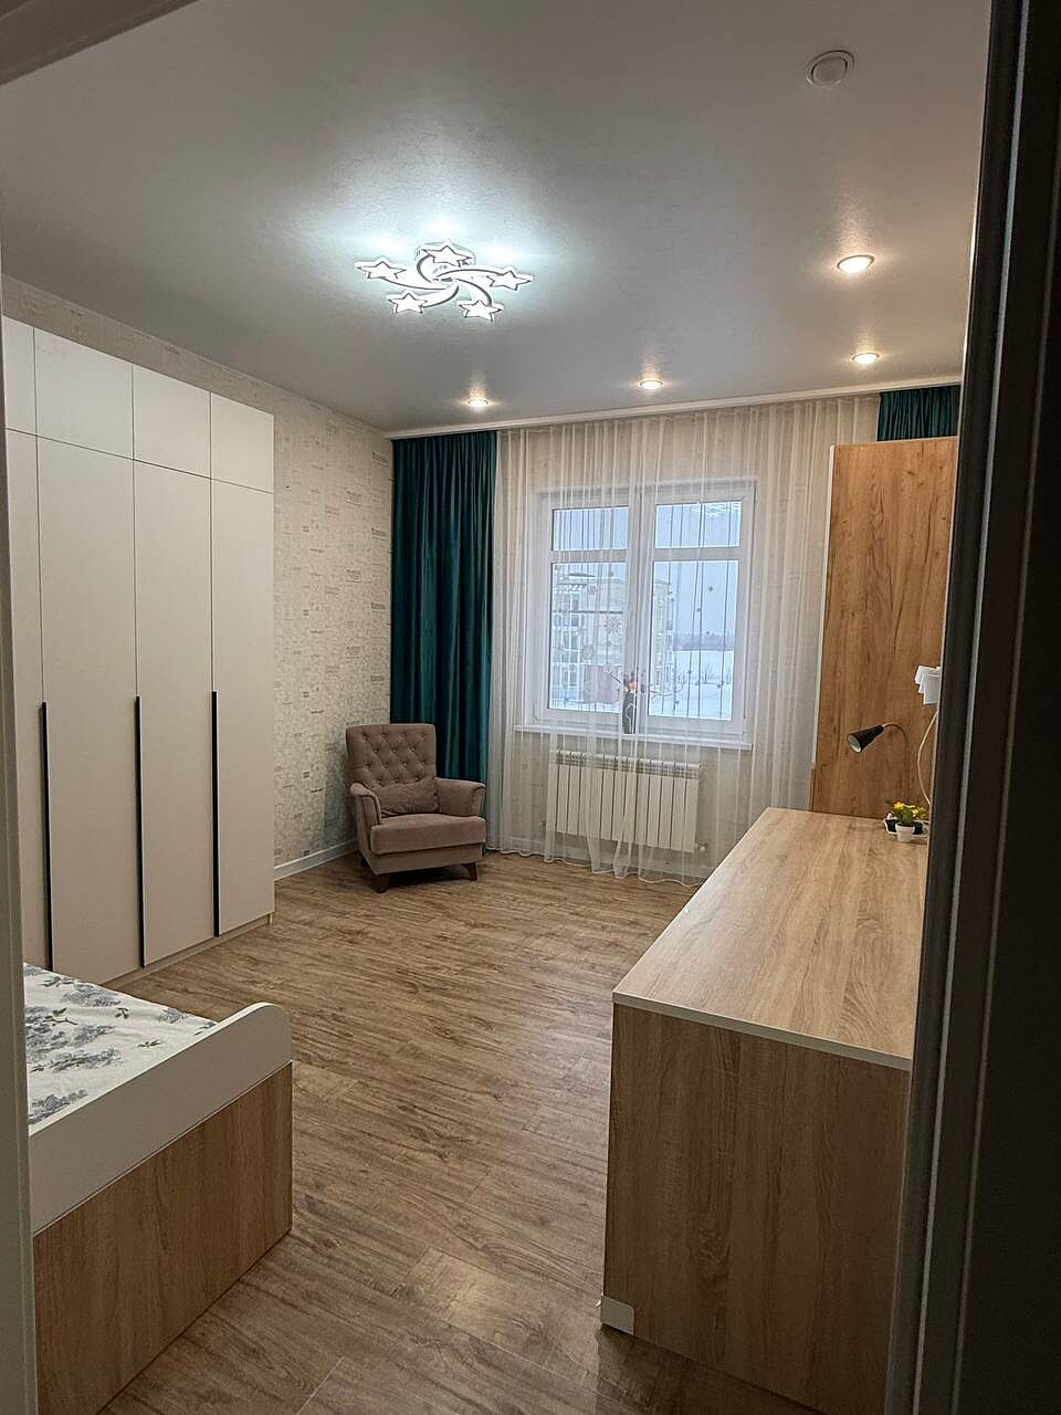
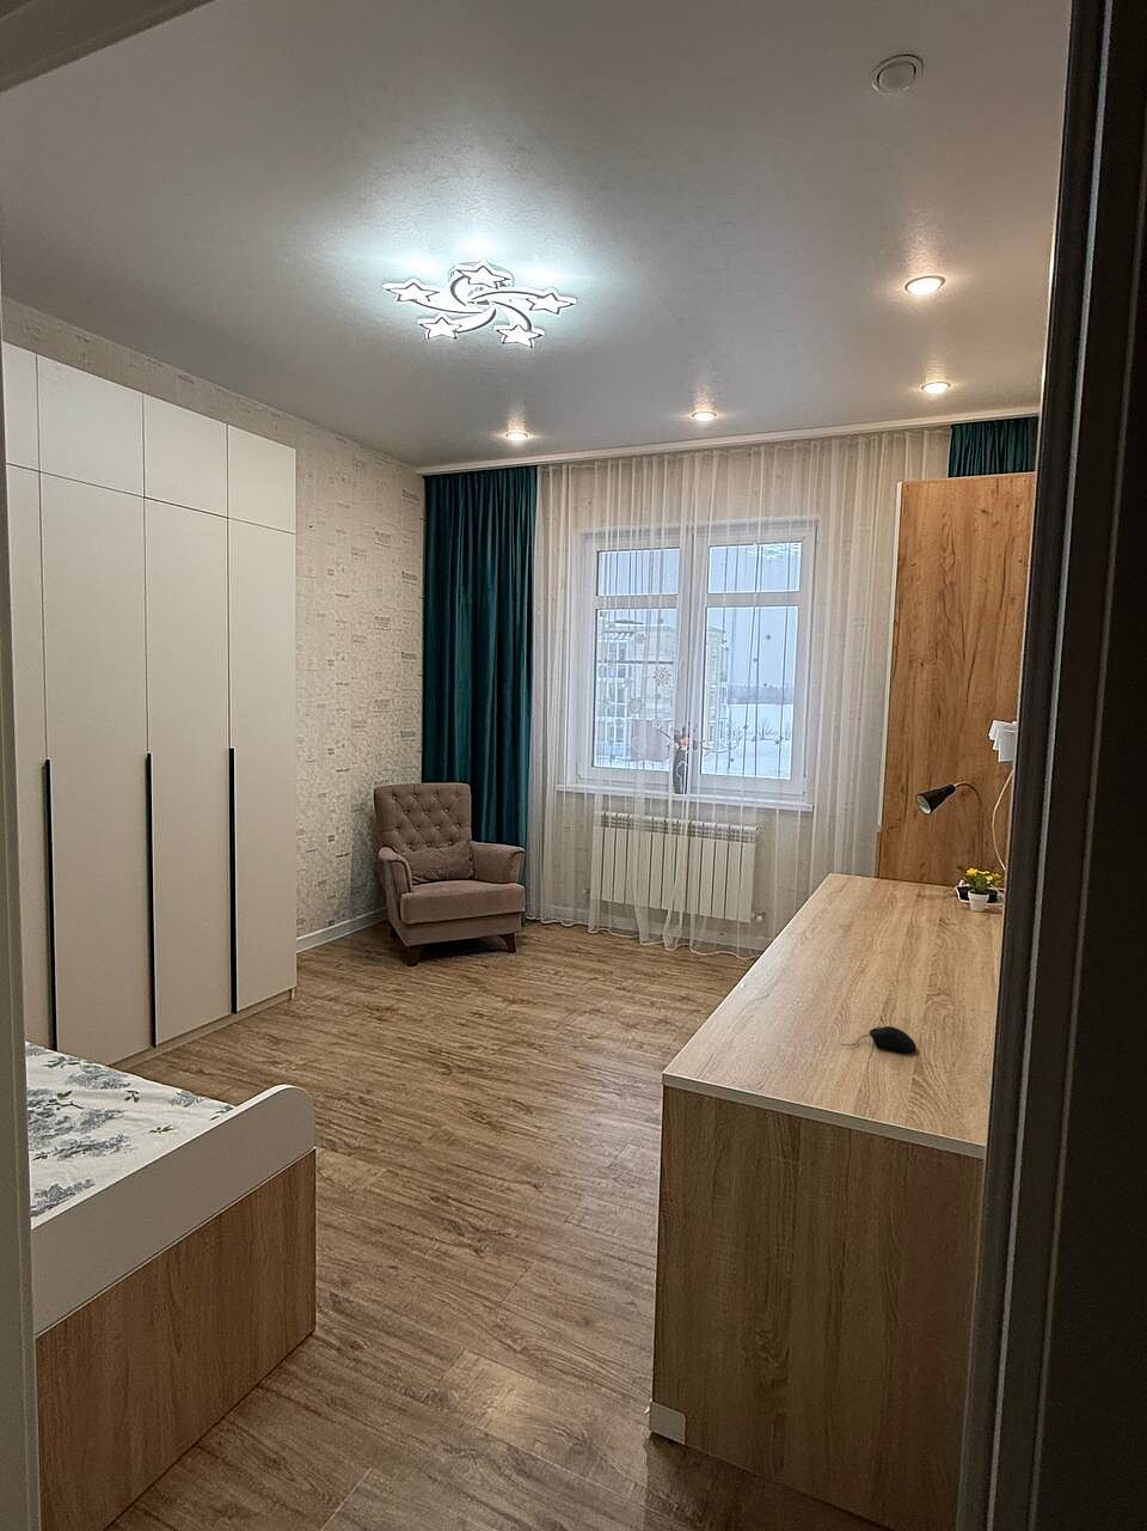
+ computer mouse (878, 1036)
